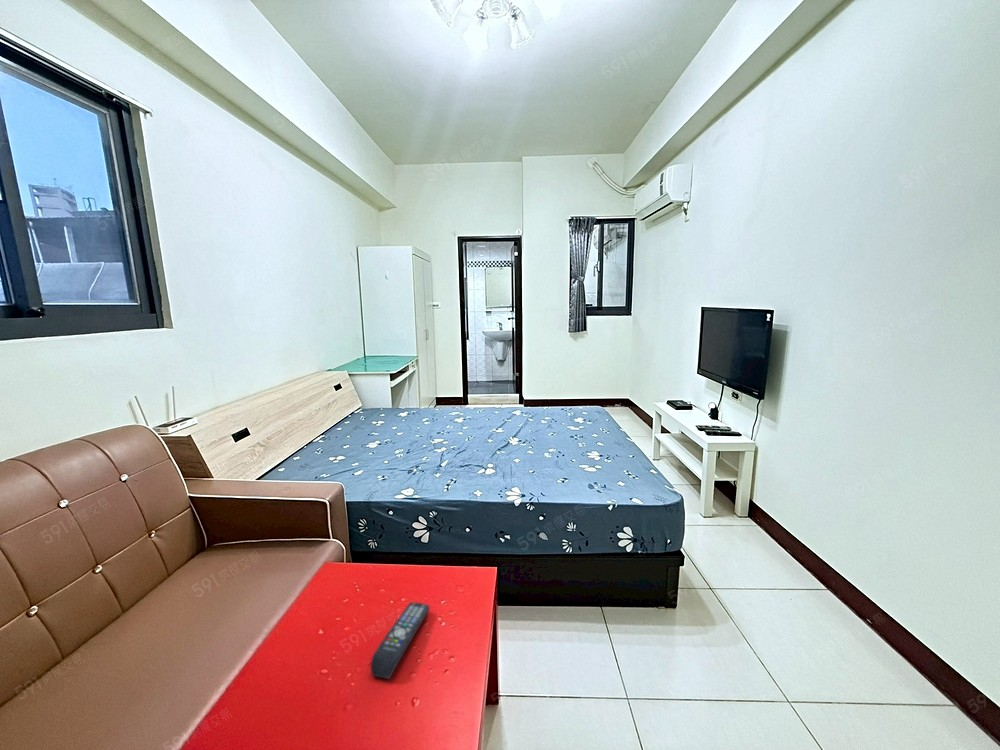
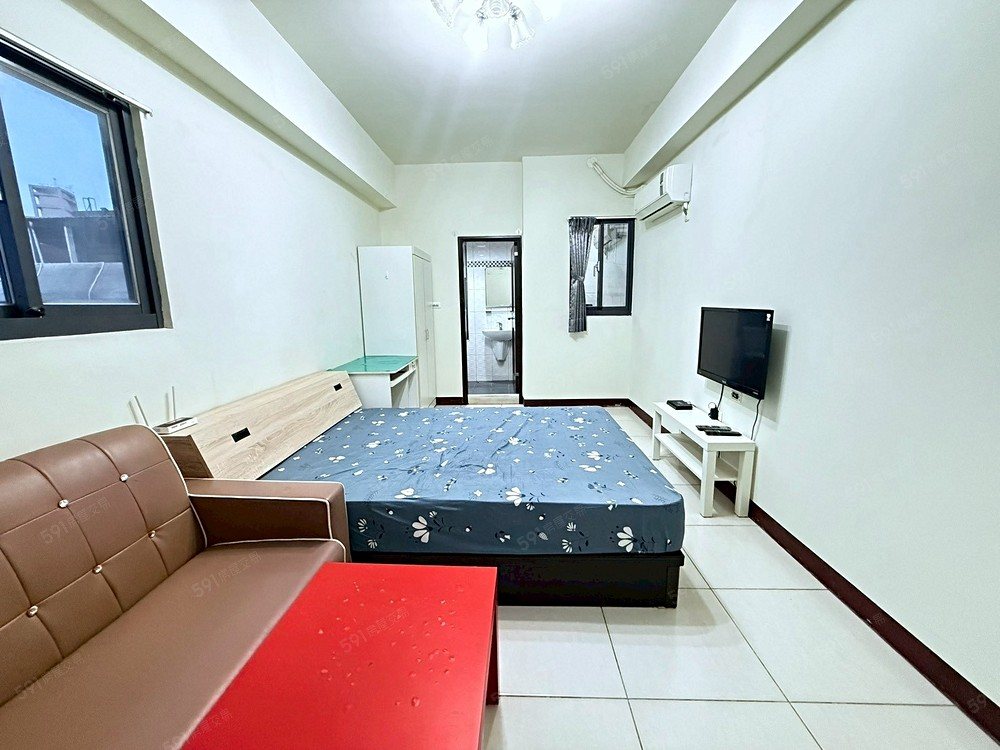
- remote control (402, 634)
